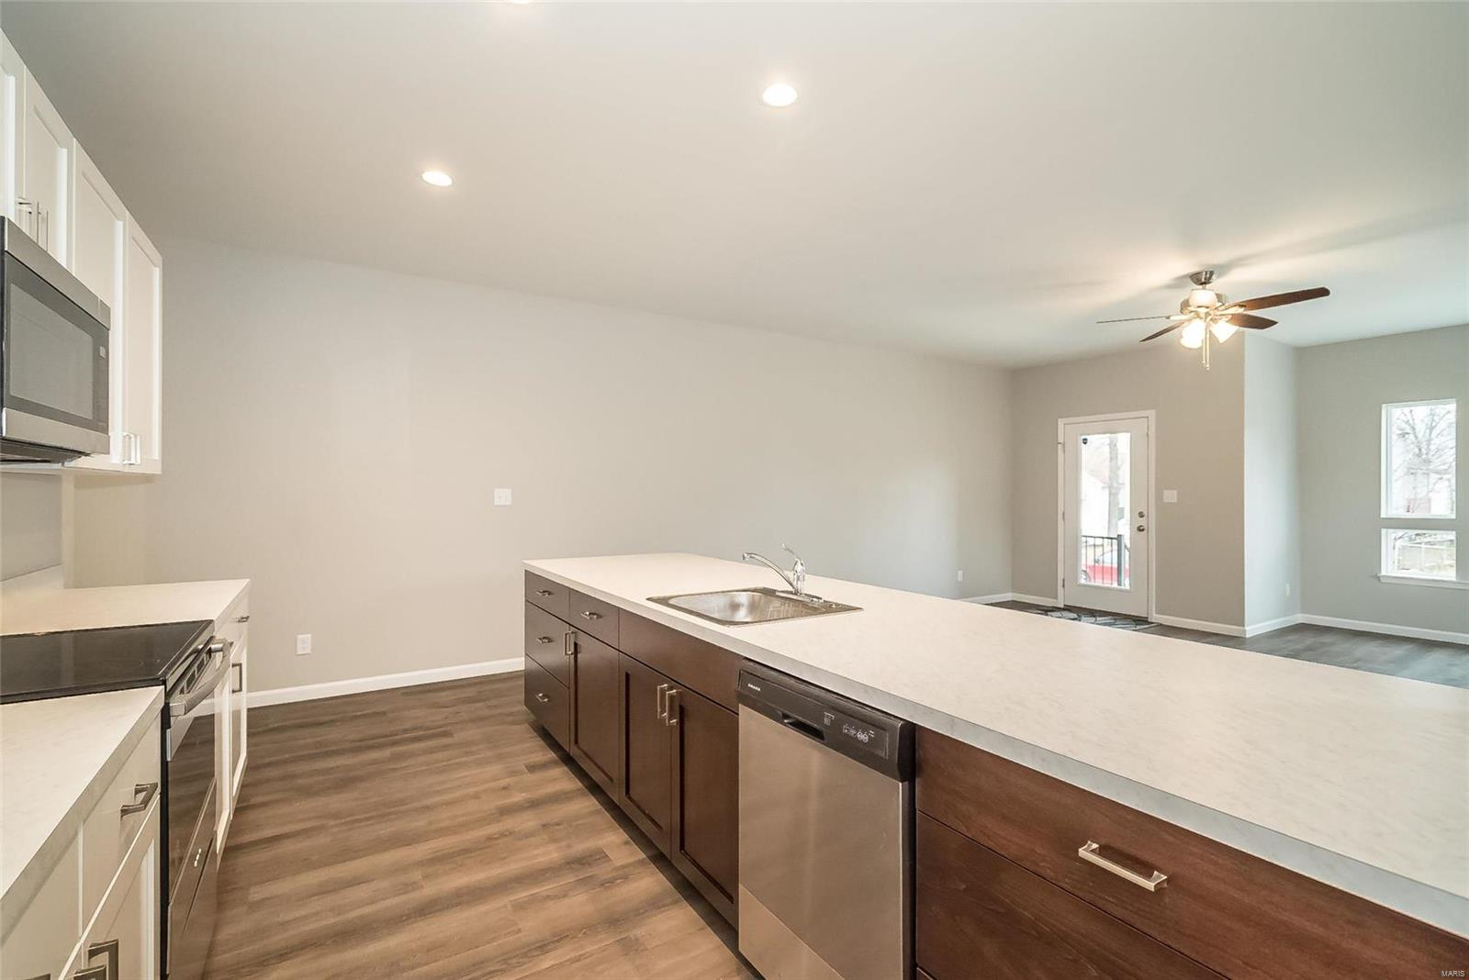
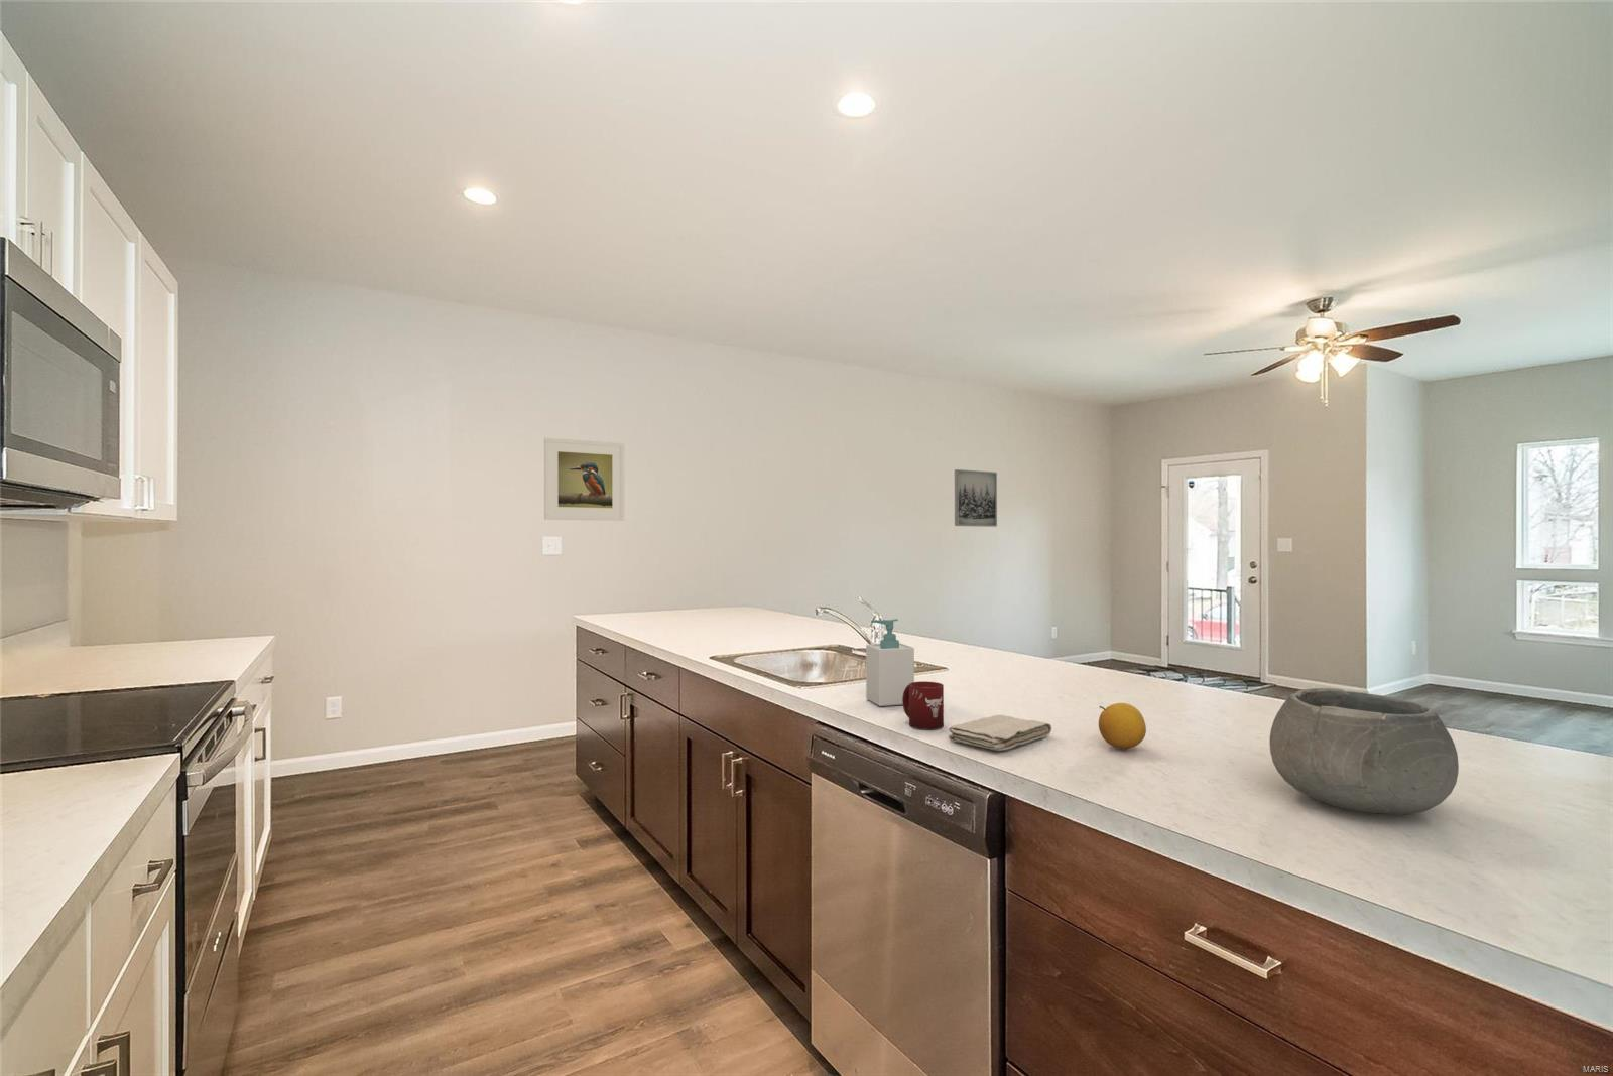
+ wall art (976, 497)
+ fruit (1122, 725)
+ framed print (585, 479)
+ cup (920, 704)
+ bowl (1358, 751)
+ soap bottle (889, 660)
+ washcloth (999, 729)
